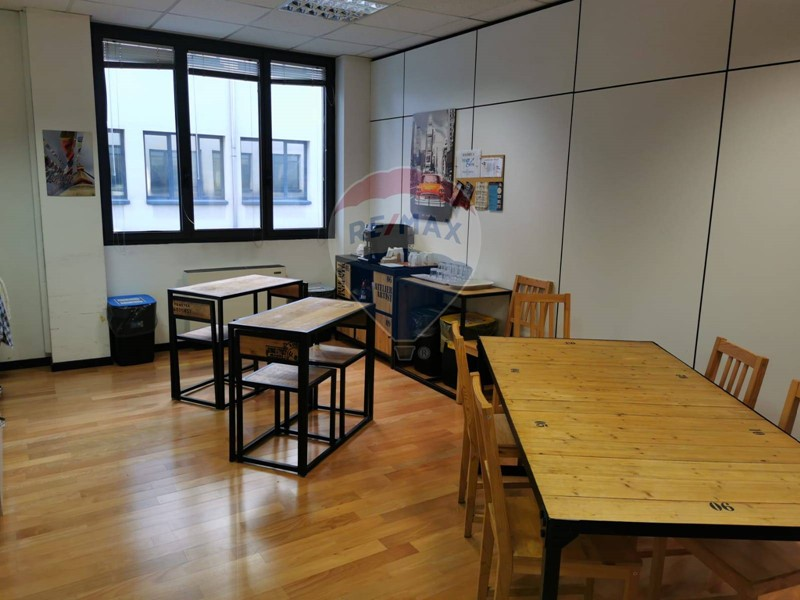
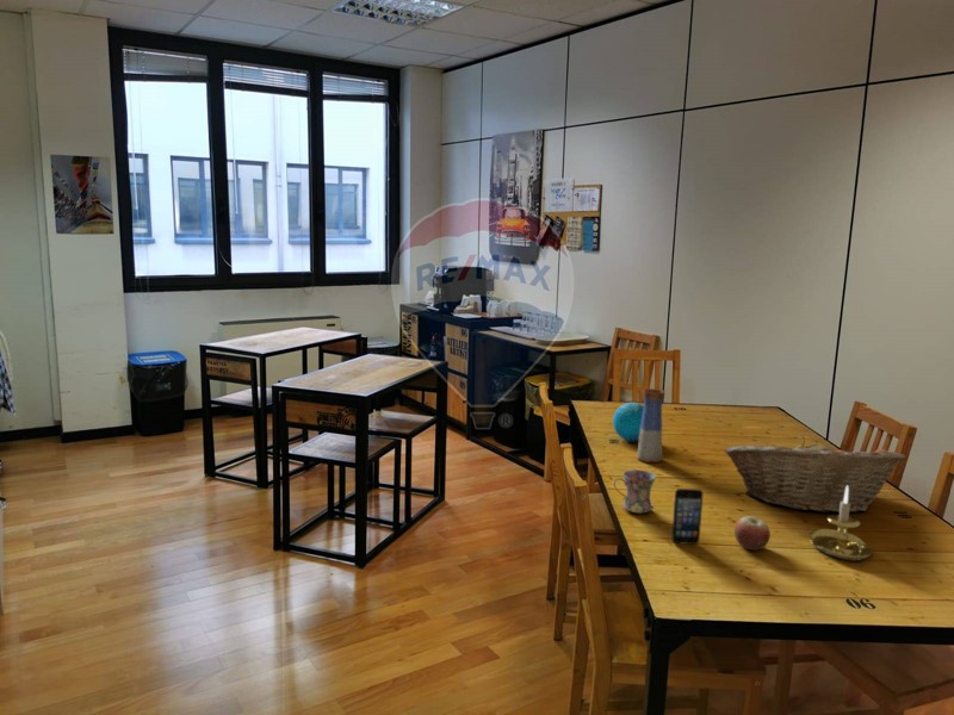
+ apple (751, 533)
+ vase (651, 424)
+ candle holder (845, 520)
+ decorative orb (632, 422)
+ smartphone (687, 516)
+ mug (633, 492)
+ fruit basket (810, 466)
